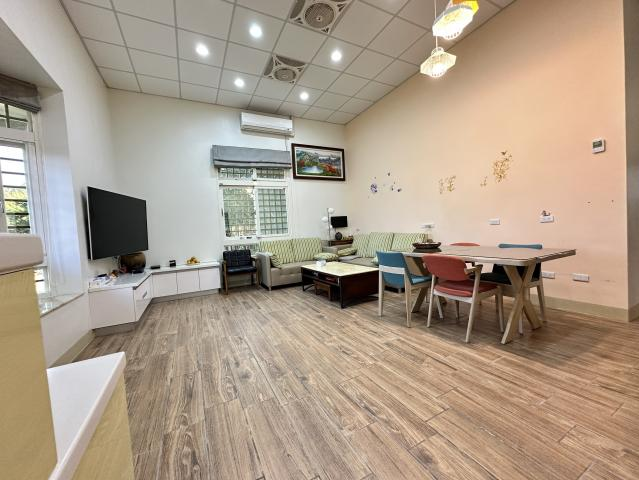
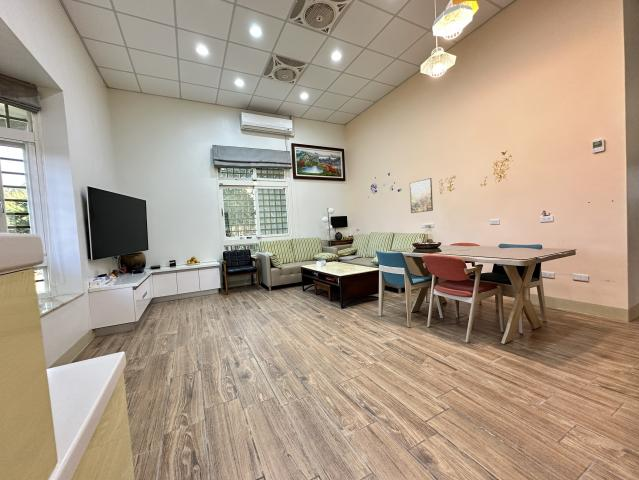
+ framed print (420, 196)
